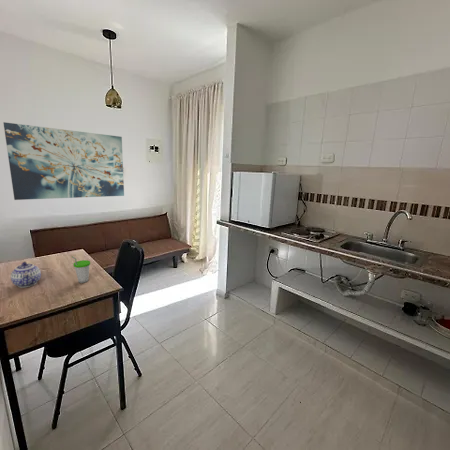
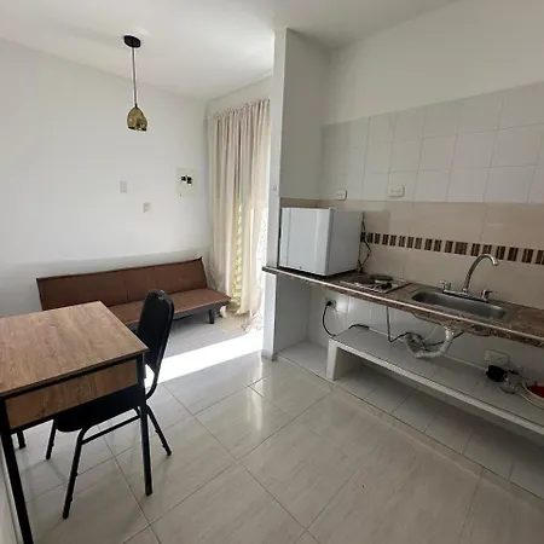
- cup (82, 267)
- teapot (25, 273)
- wall art (73, 165)
